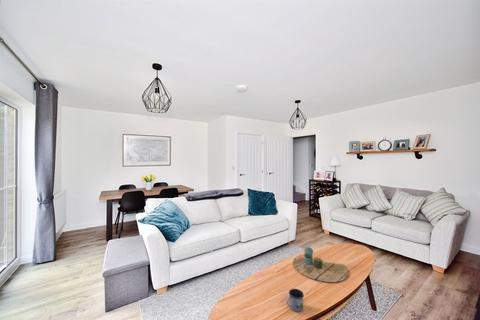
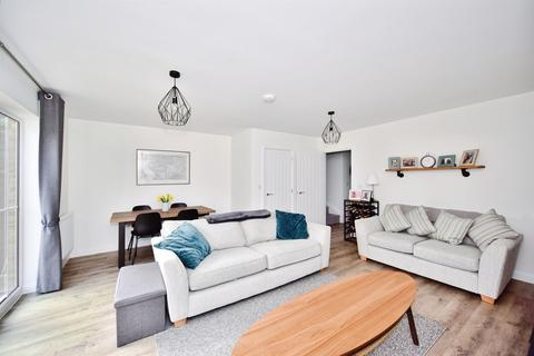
- mug (294, 300)
- decorative tray (319, 258)
